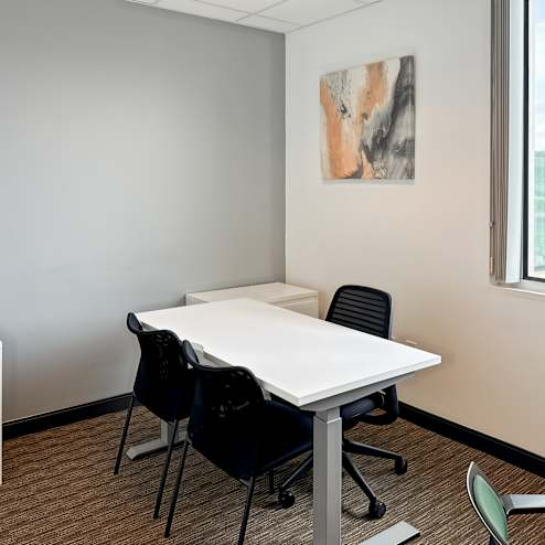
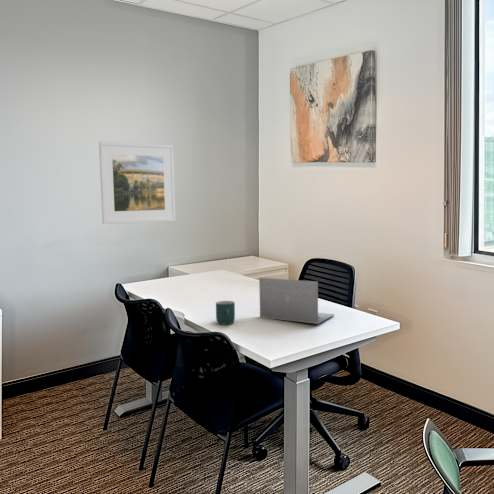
+ laptop (297, 296)
+ mug (227, 313)
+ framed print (139, 183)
